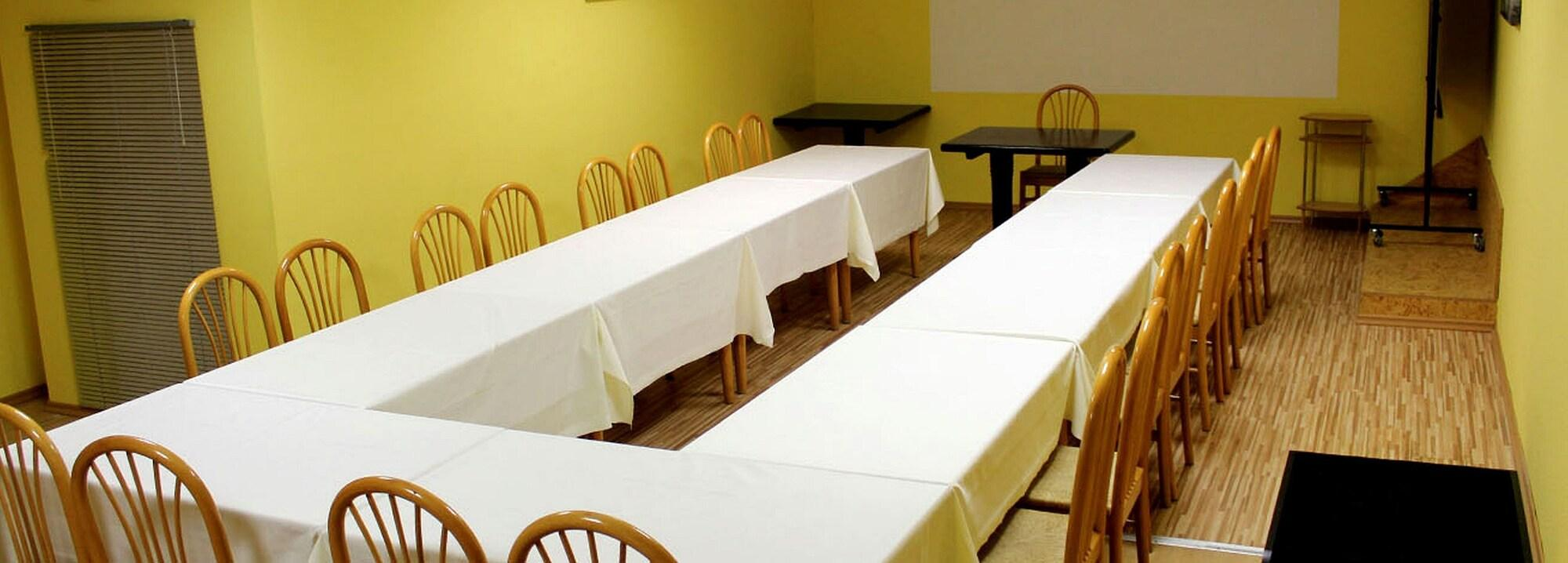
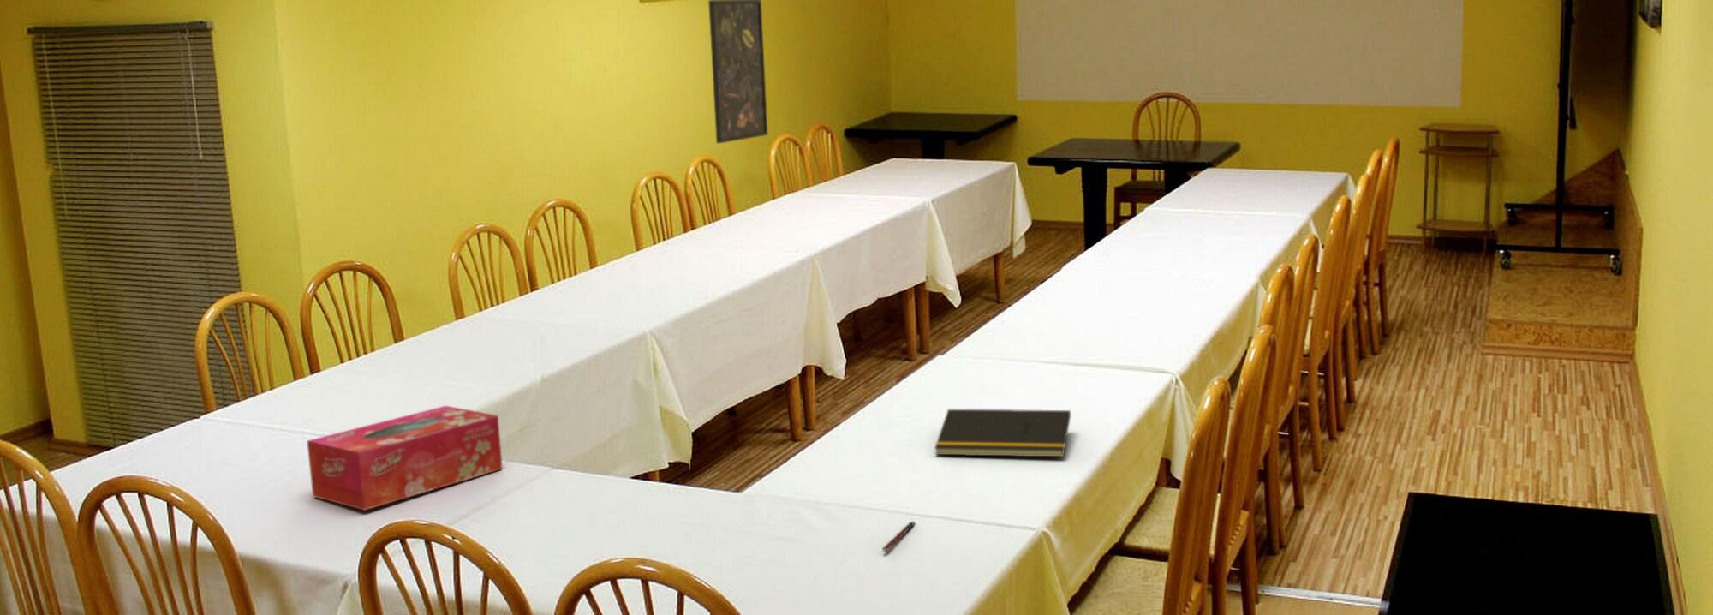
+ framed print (740, 70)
+ notepad (1004, 431)
+ pen (899, 535)
+ tissue box (406, 454)
